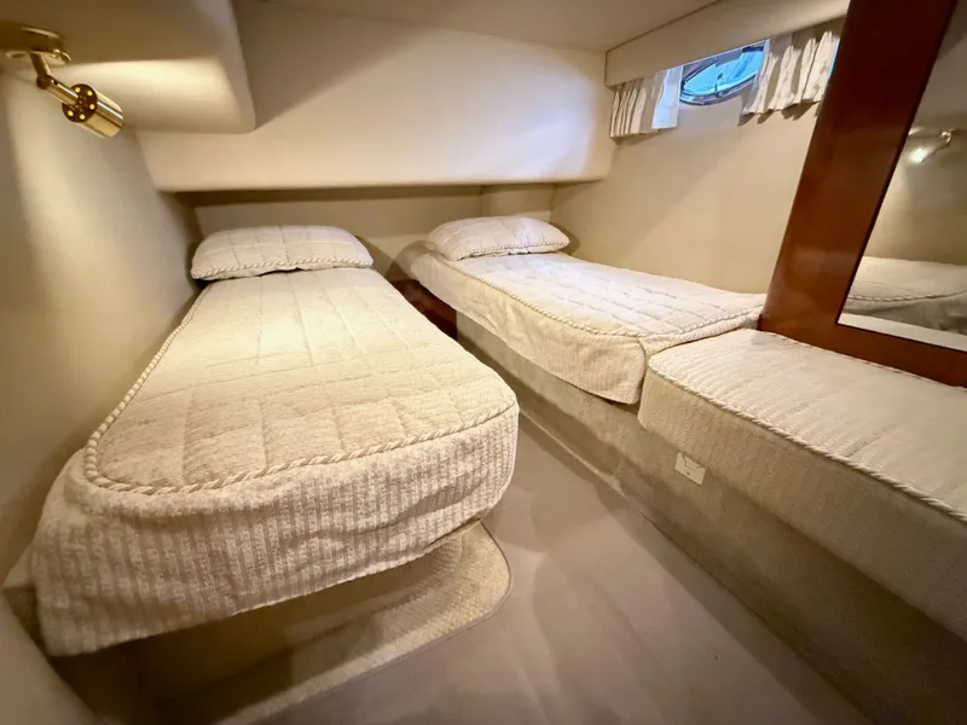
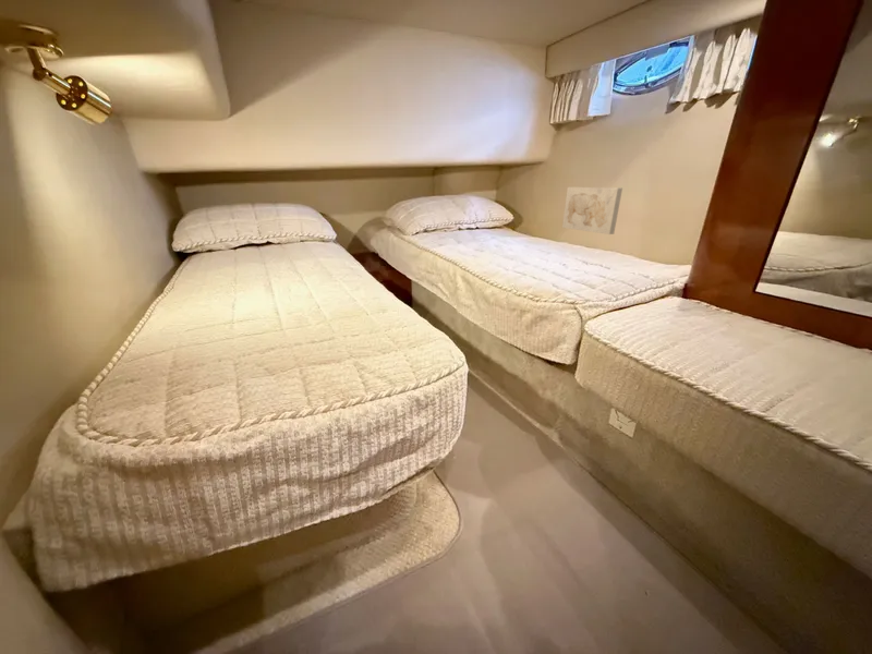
+ wall art (590, 209)
